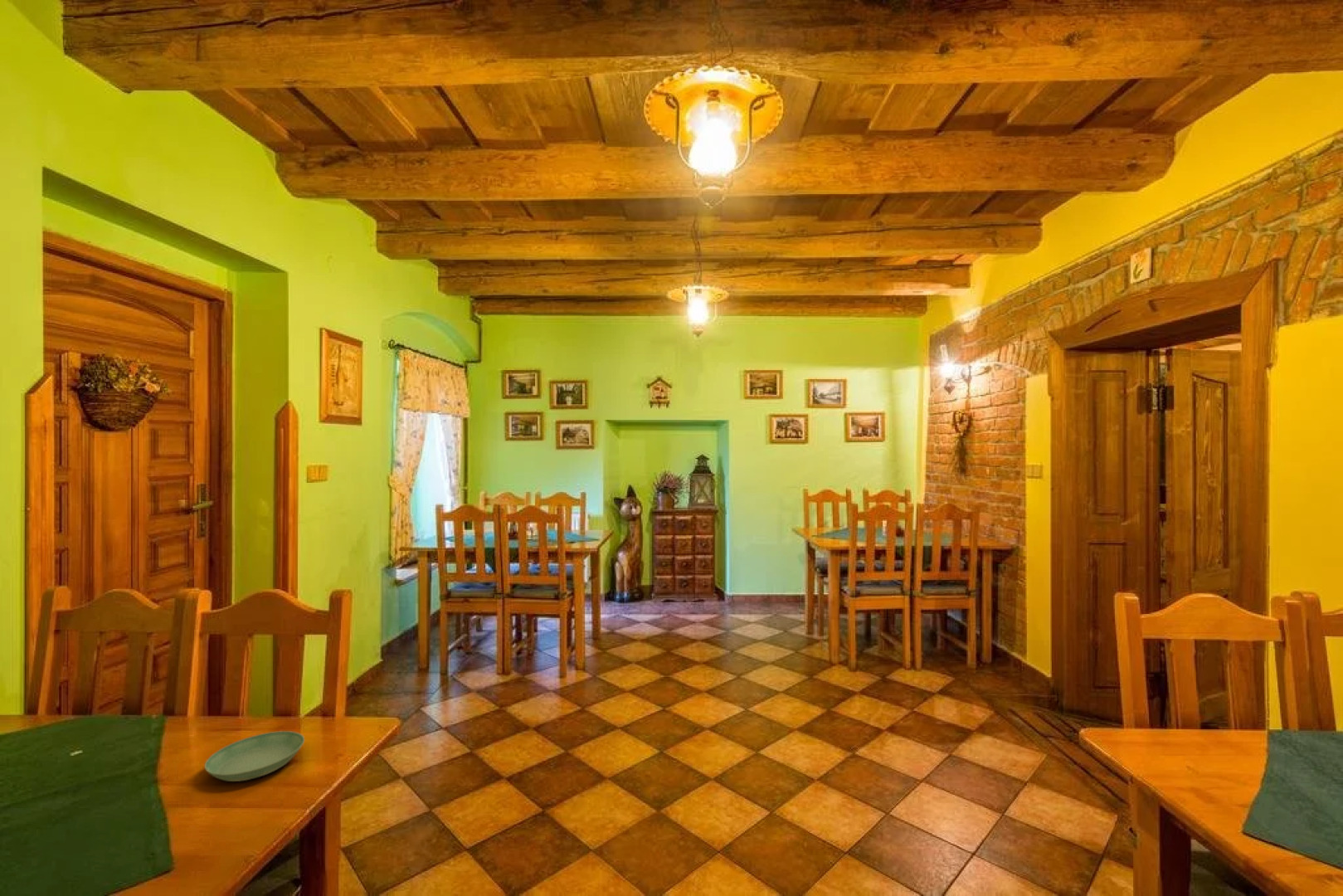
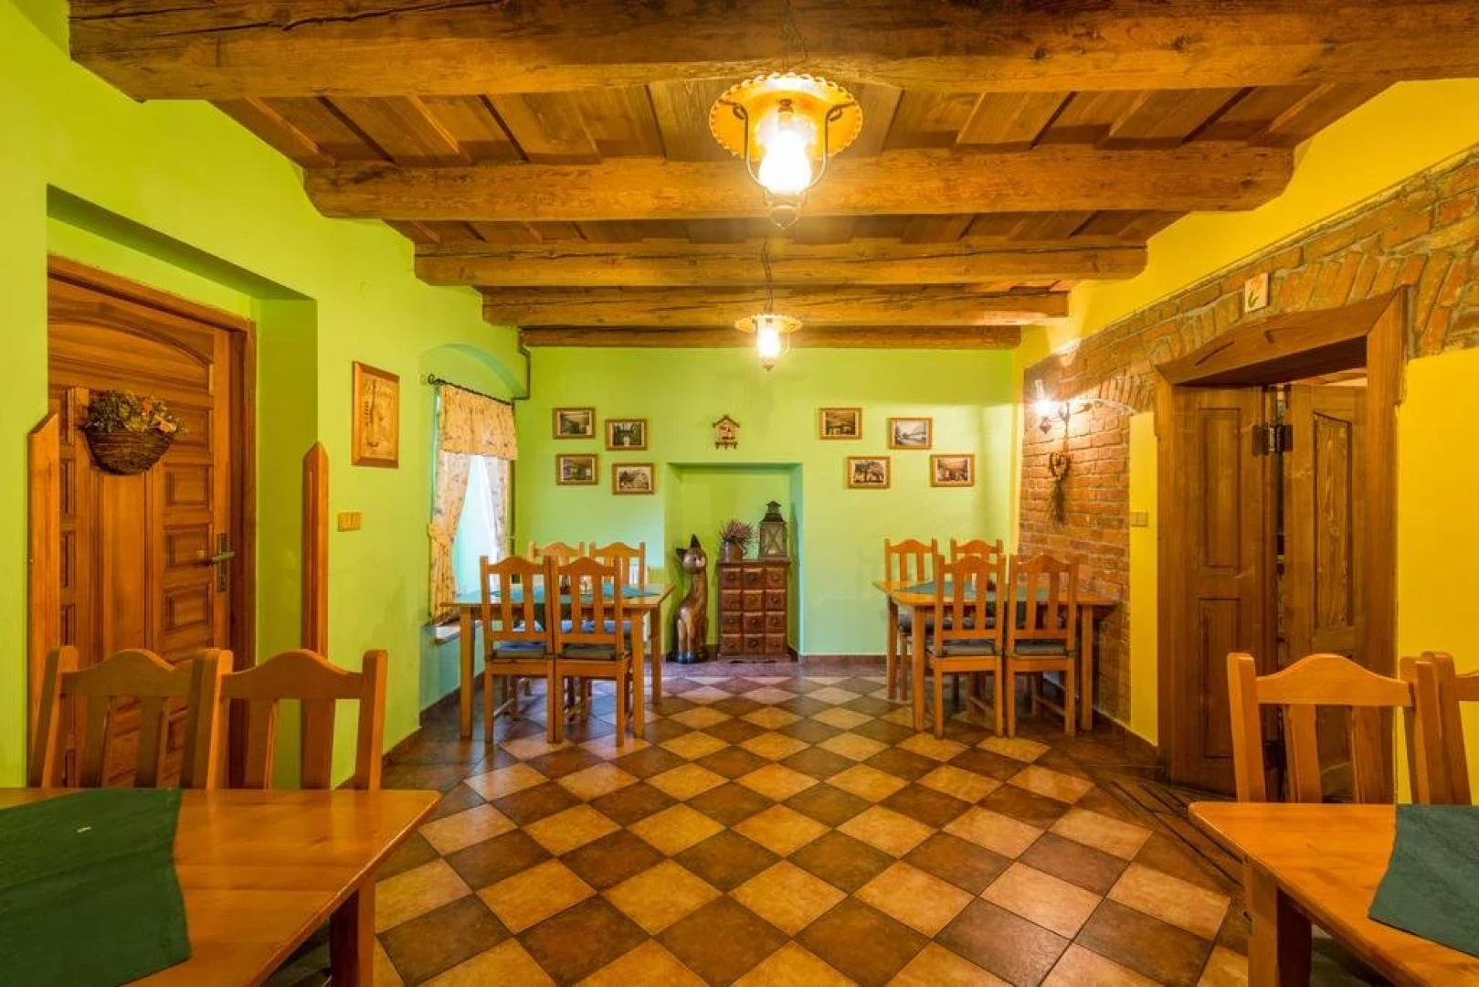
- saucer (256, 757)
